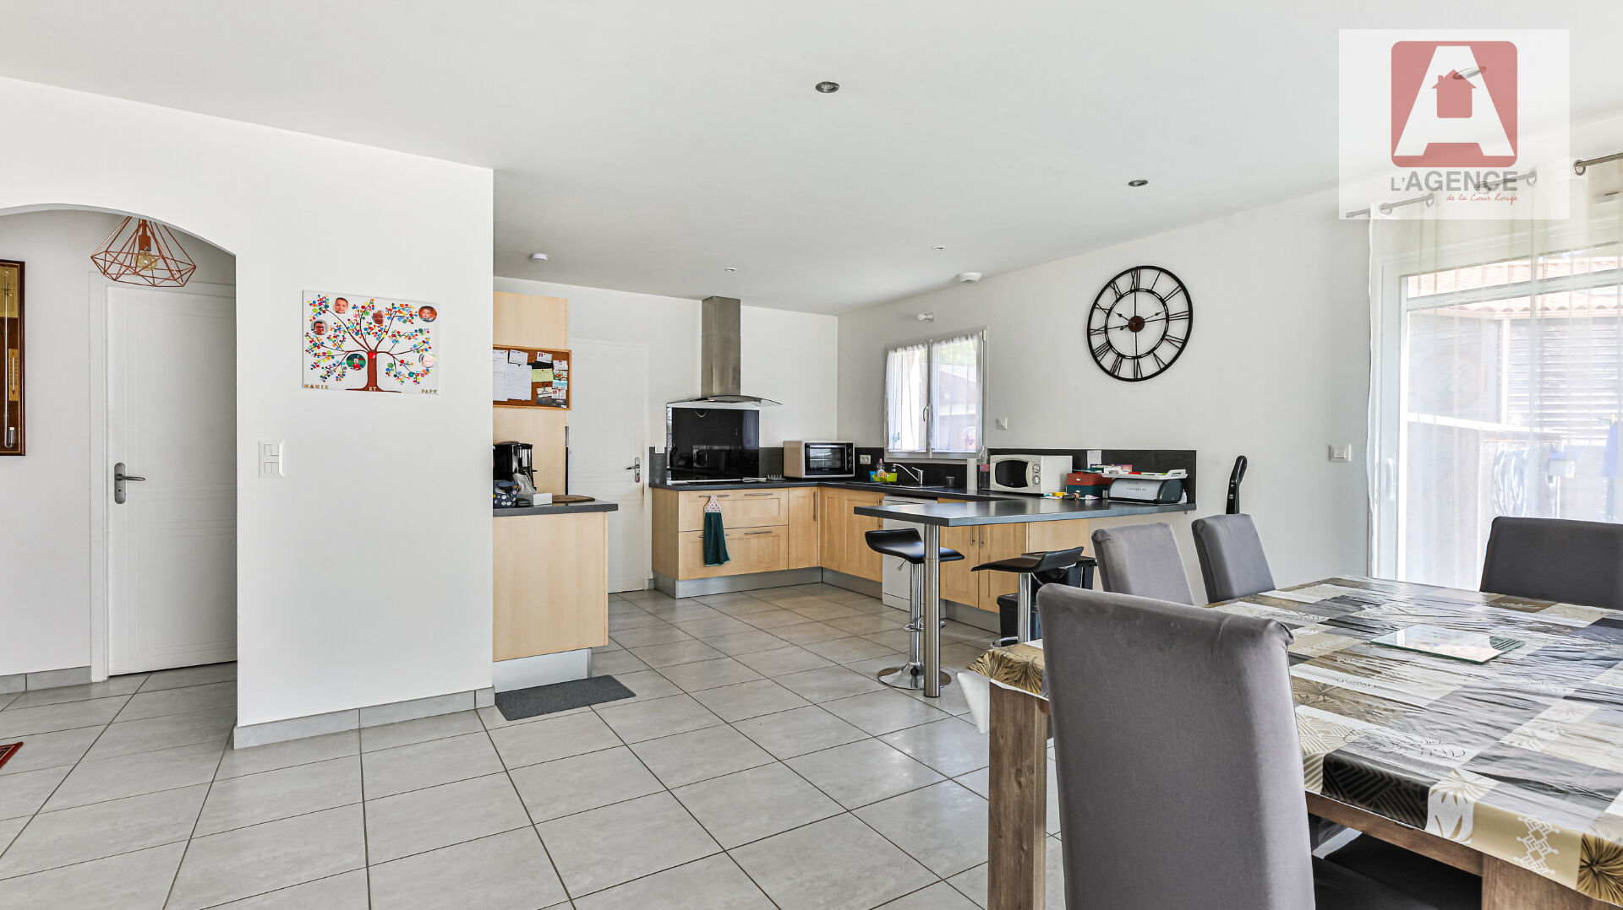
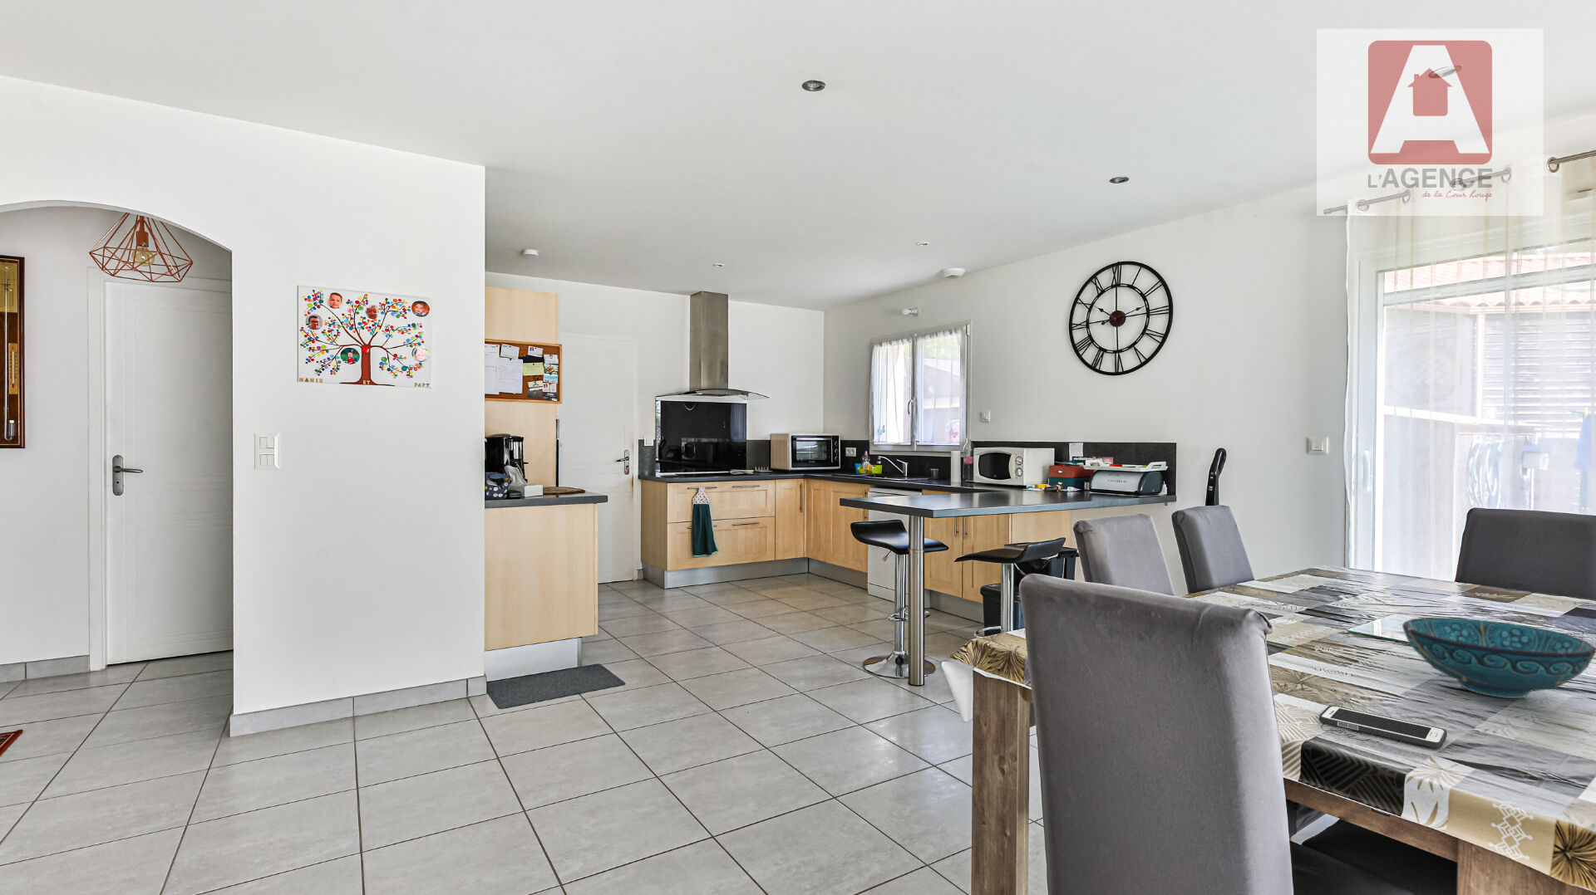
+ cell phone (1381, 725)
+ decorative bowl (1492, 661)
